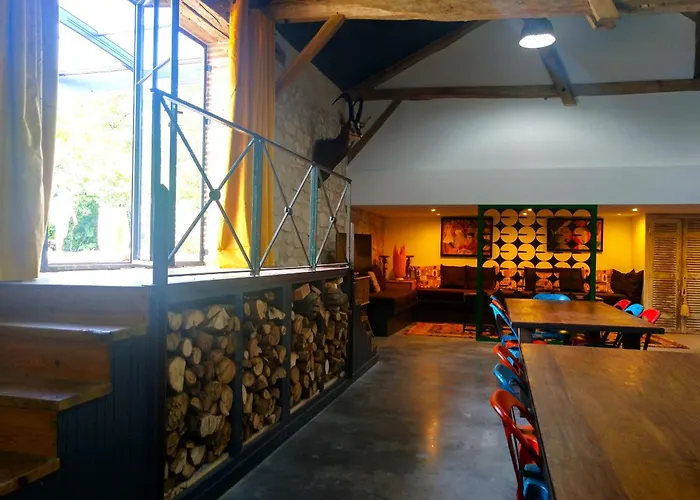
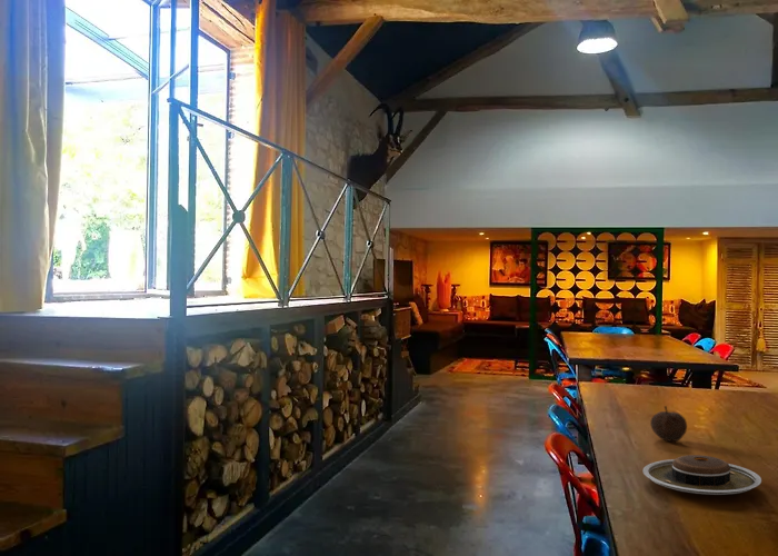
+ fruit (668, 423)
+ plate (700, 471)
